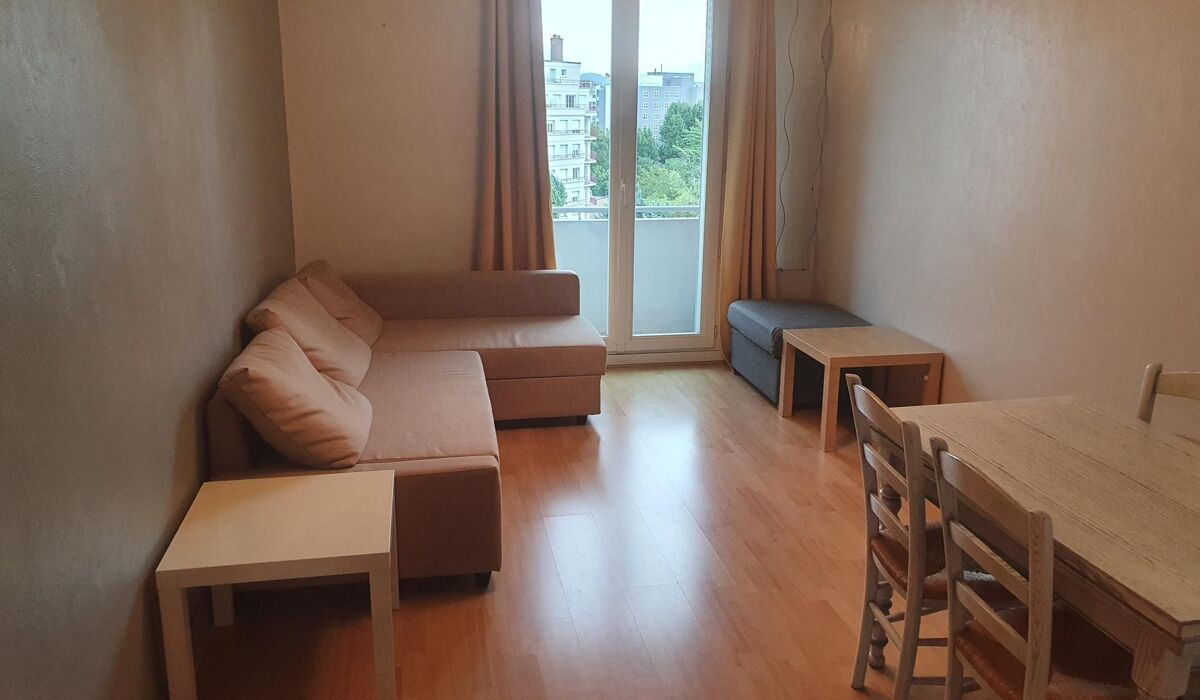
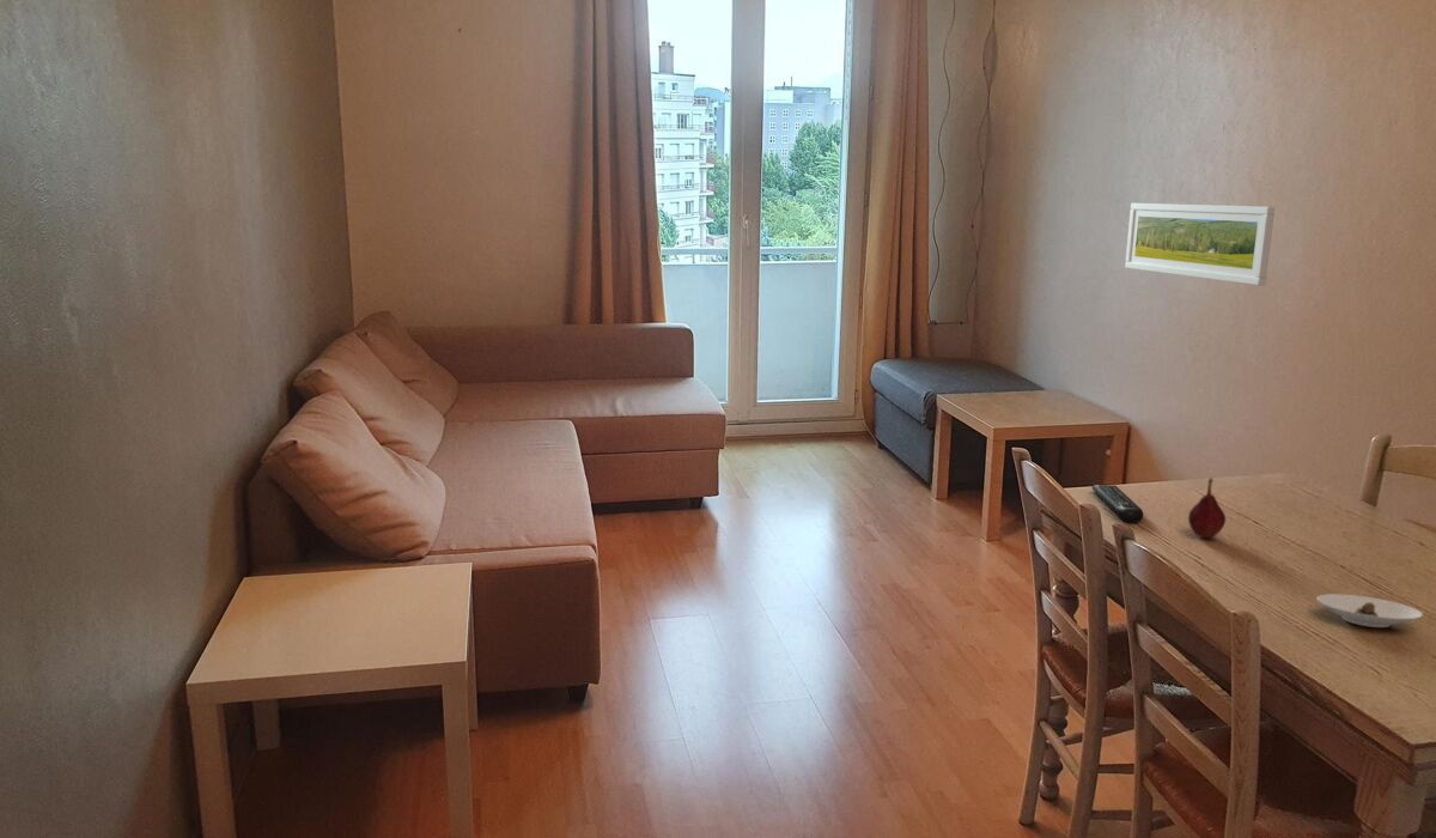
+ saucer (1367, 612)
+ fruit (1207, 508)
+ remote control (1115, 500)
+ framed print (1192, 239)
